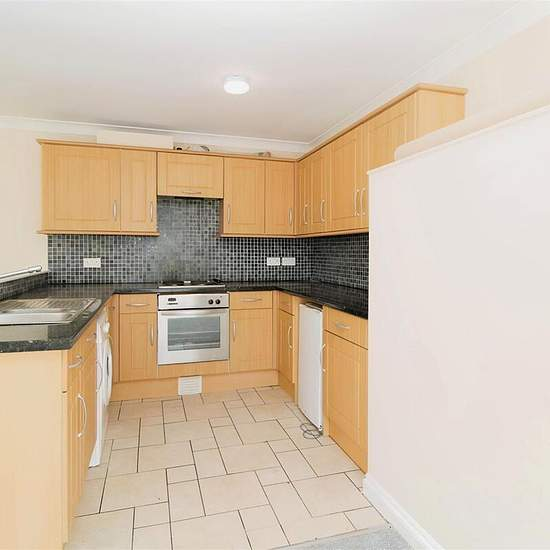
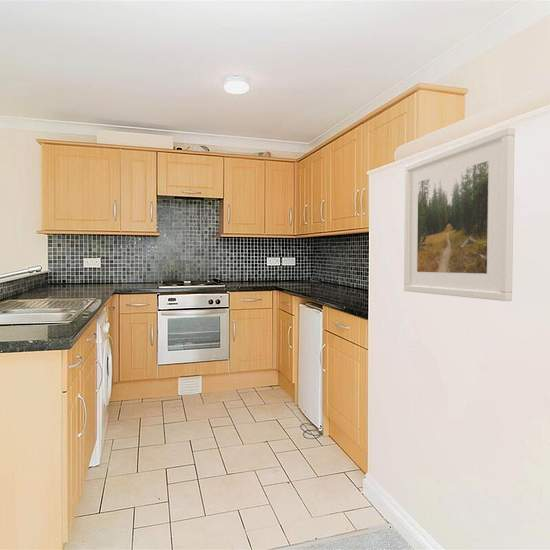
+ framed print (450, 222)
